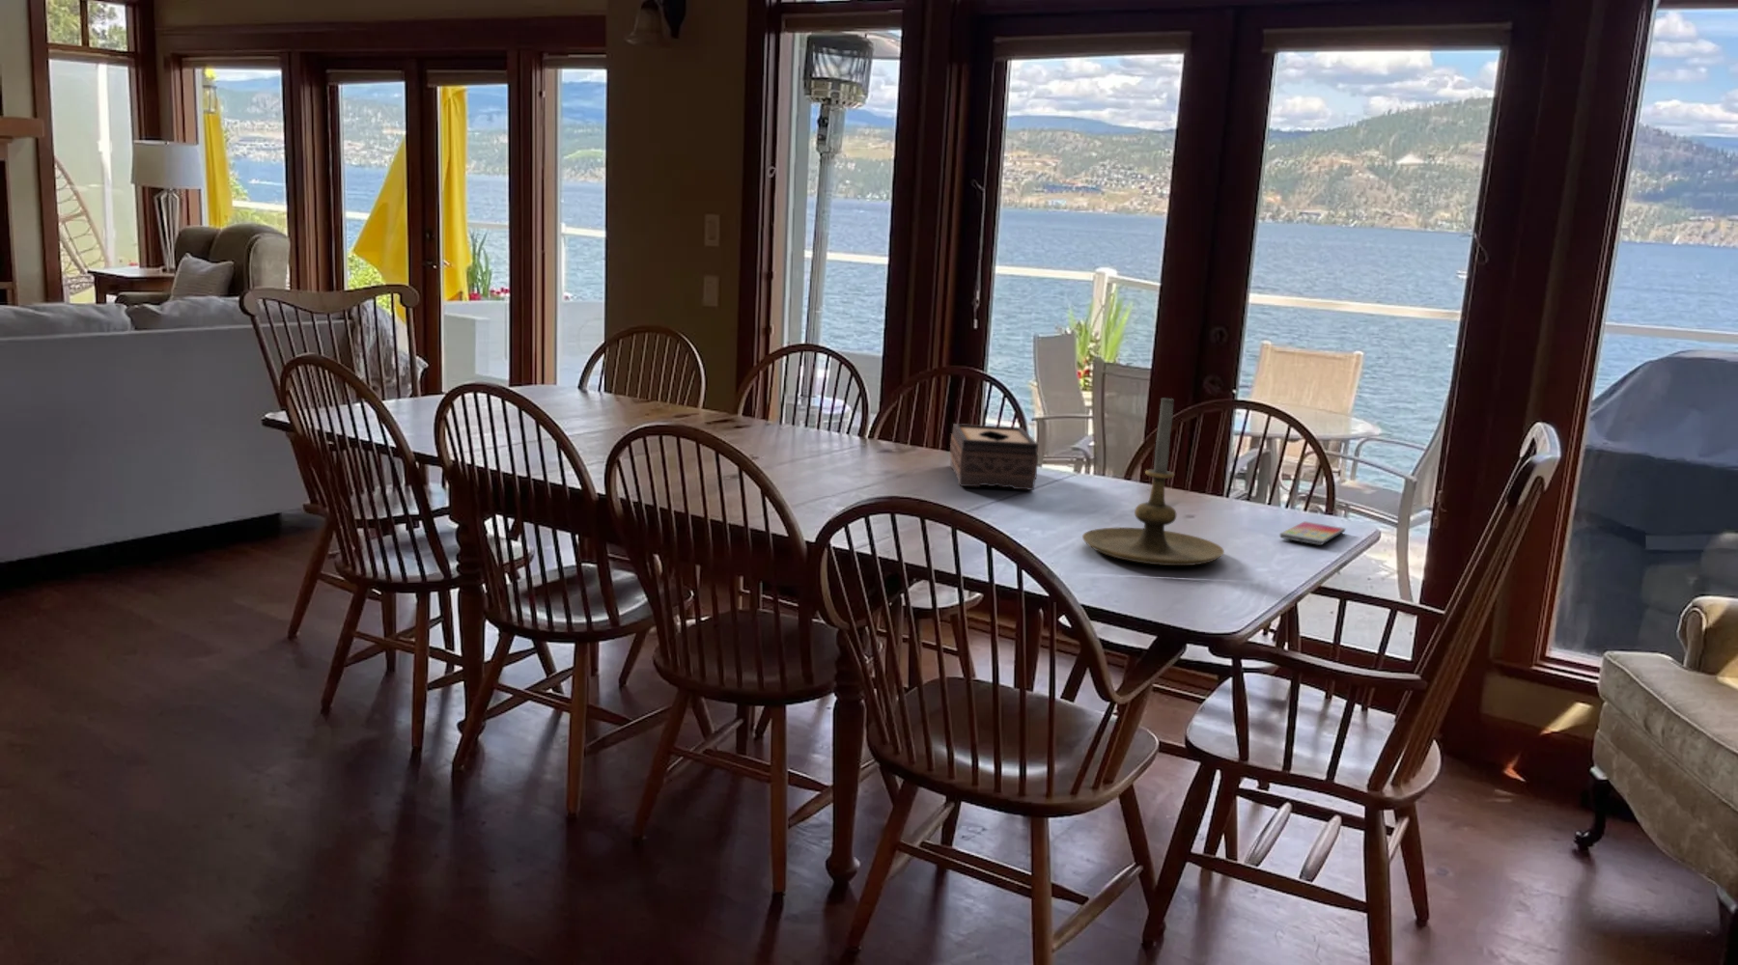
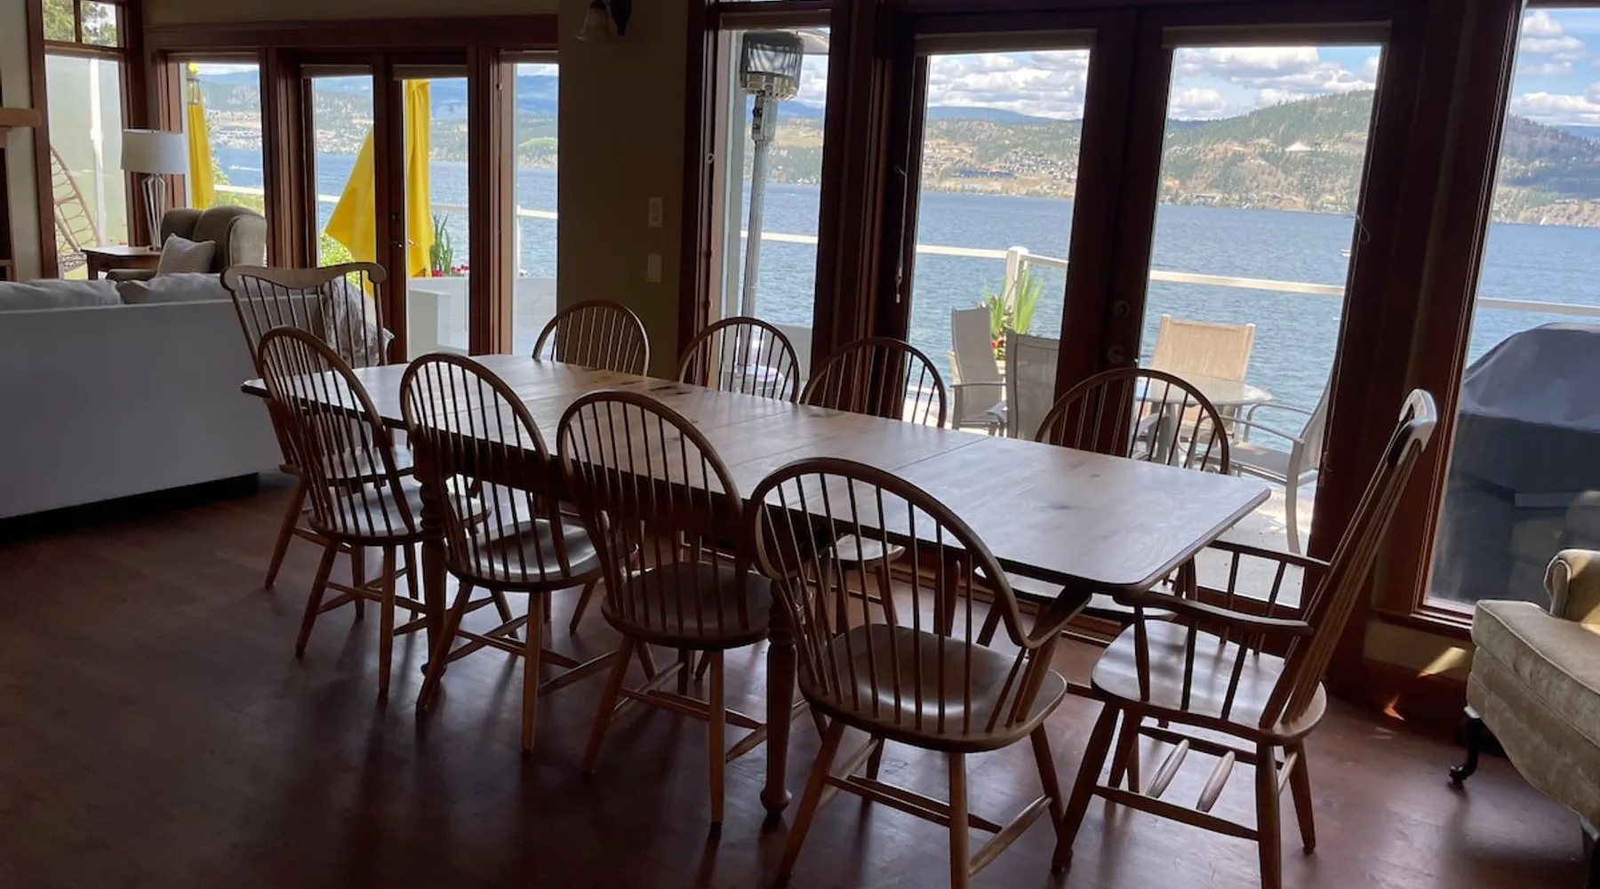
- smartphone (1312, 532)
- candle holder (1159, 475)
- tissue box (991, 455)
